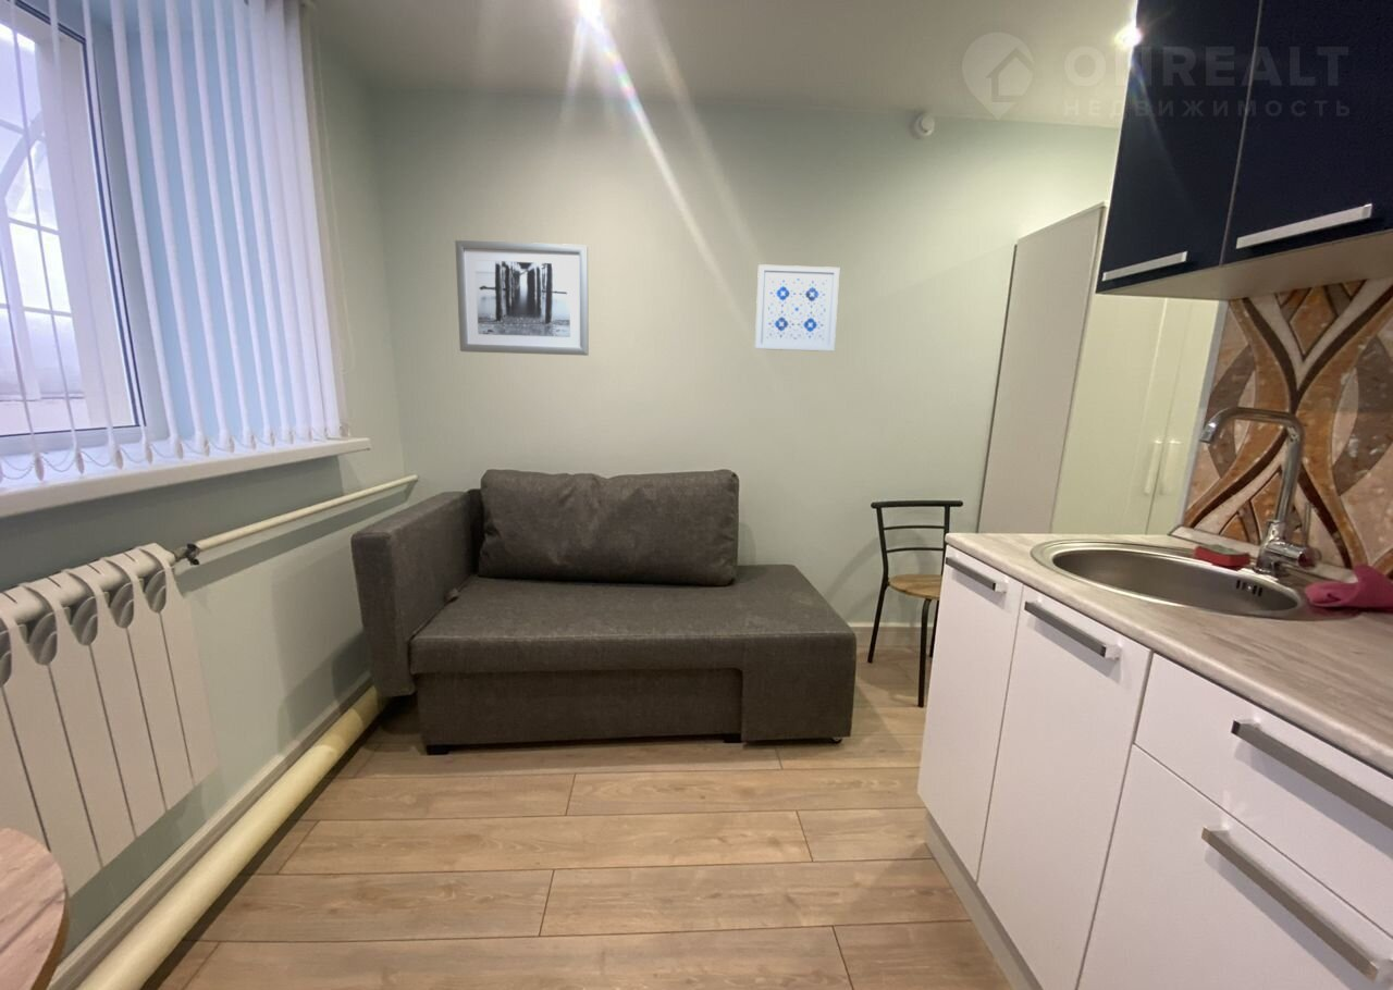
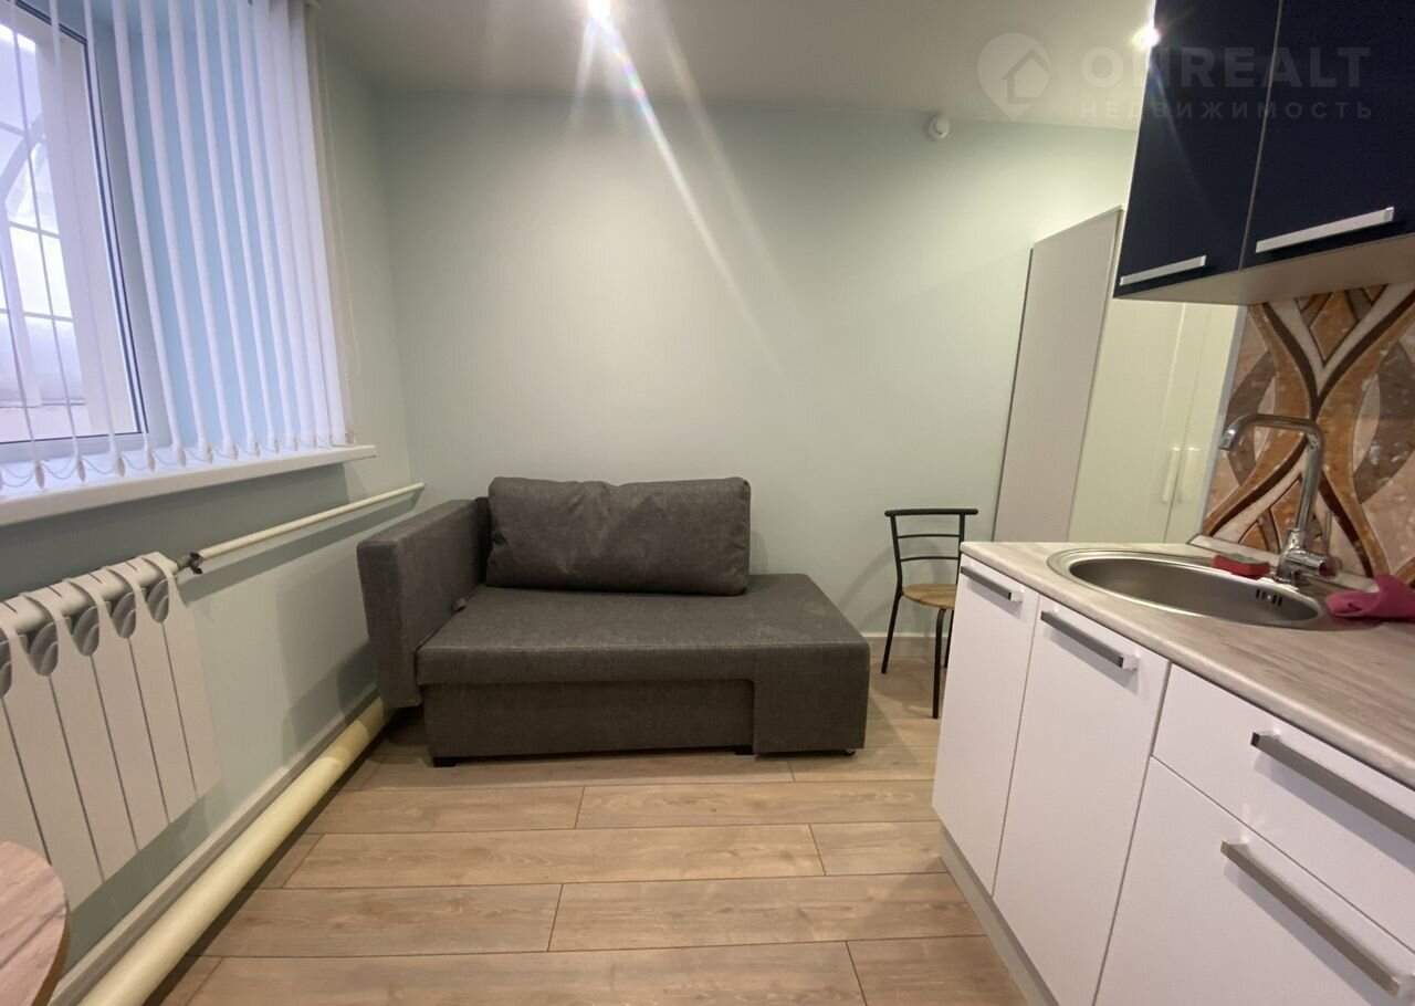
- wall art (522, 299)
- wall art (797, 308)
